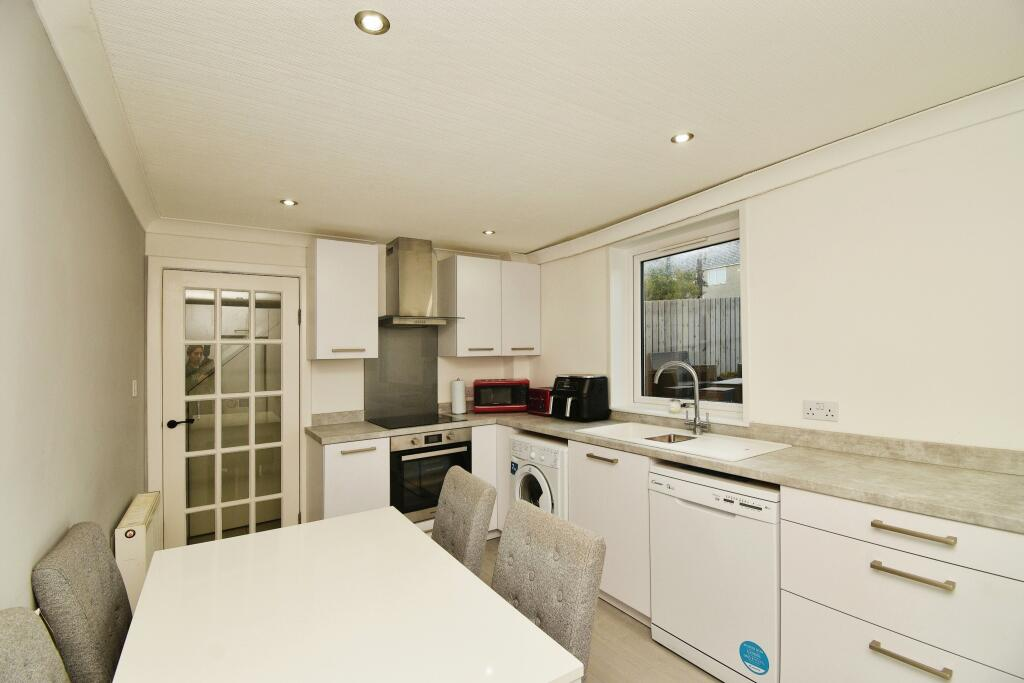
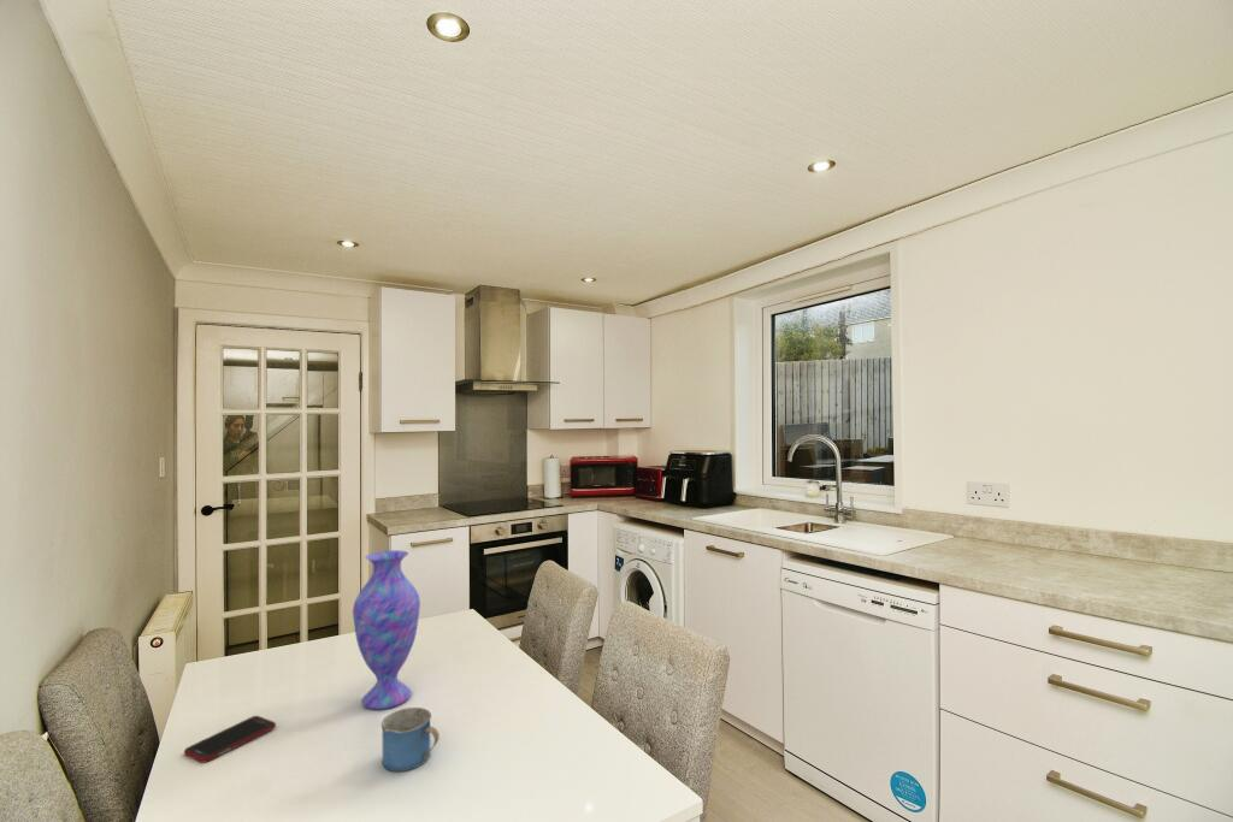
+ mug (411, 740)
+ cell phone (231, 738)
+ vase (387, 626)
